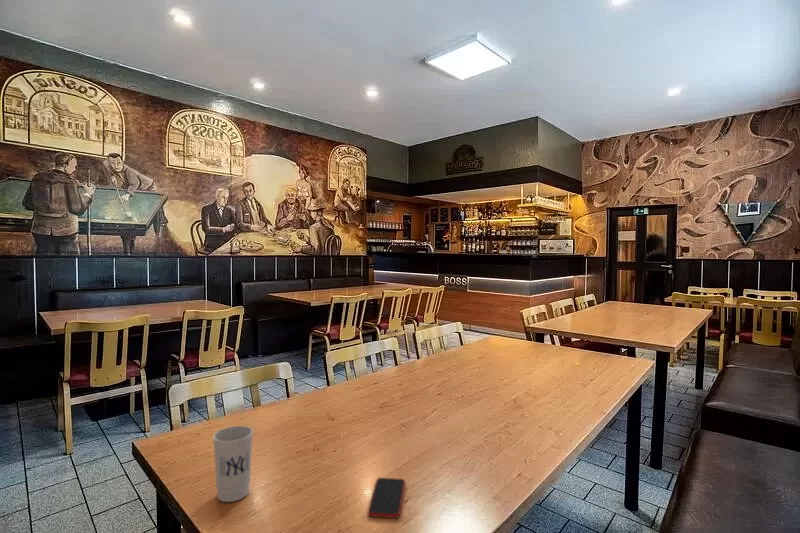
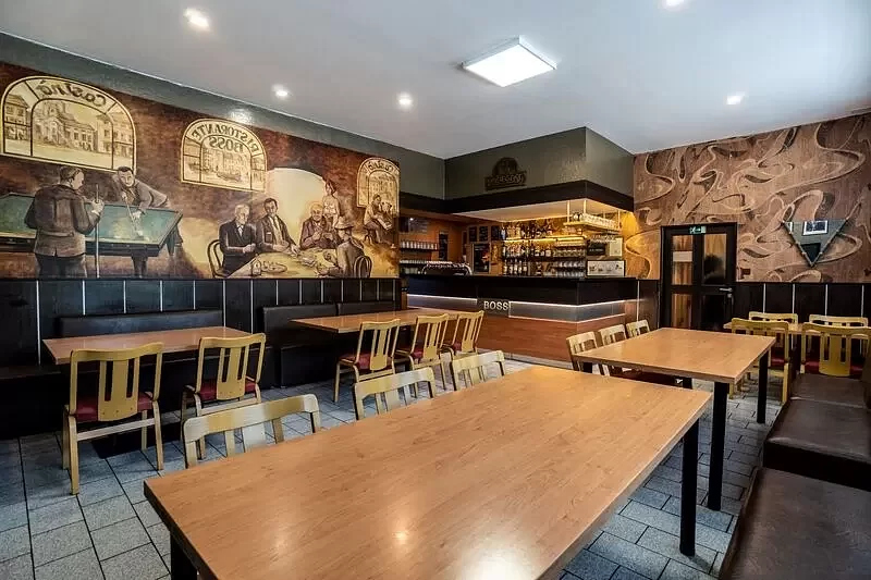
- smartphone (387, 496)
- cup (233, 463)
